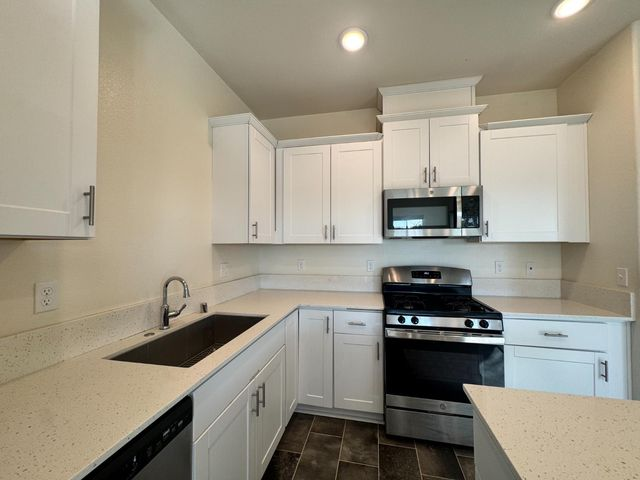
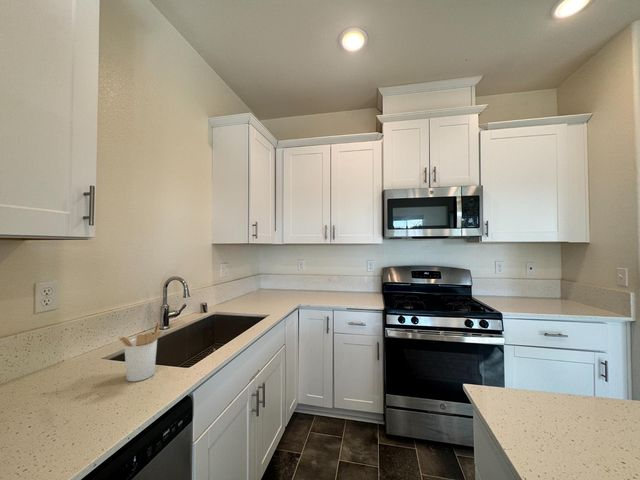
+ utensil holder (143, 351)
